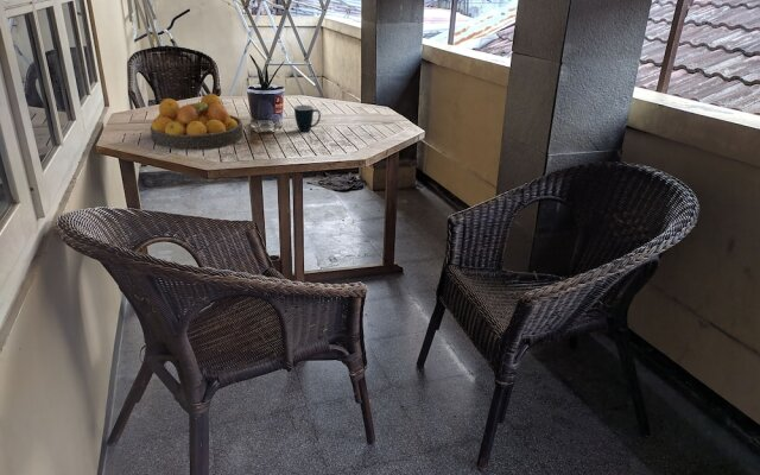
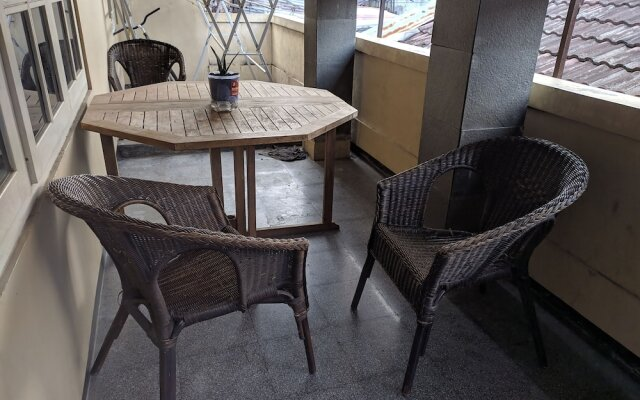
- mug (308, 118)
- fruit bowl (196, 118)
